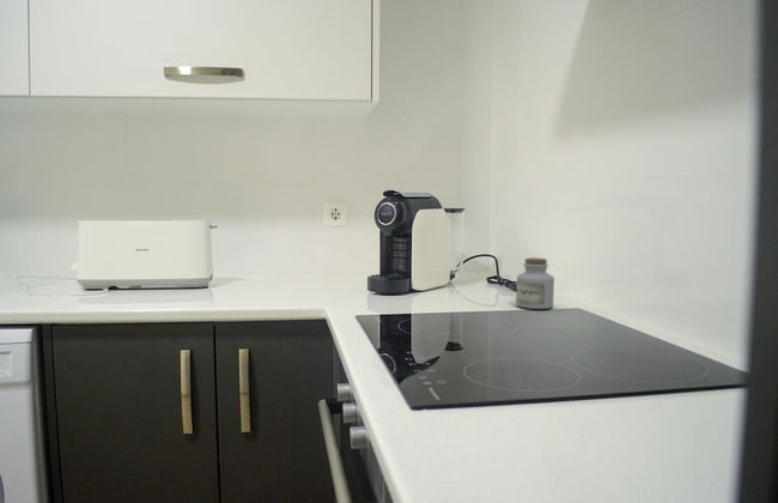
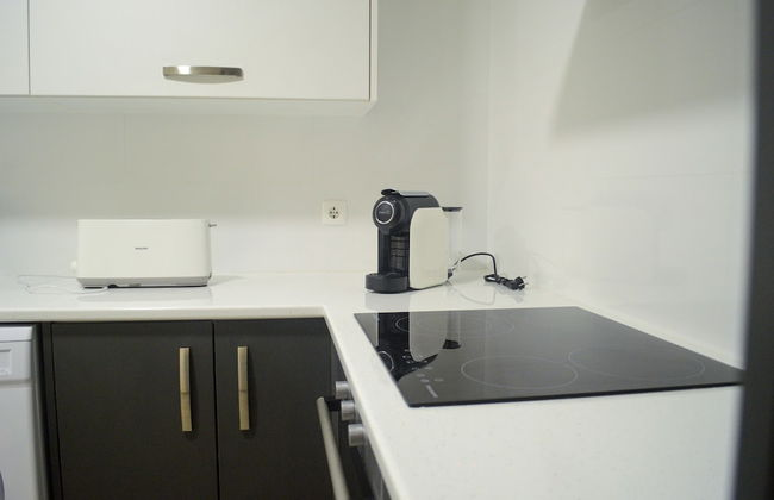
- jar (535, 281)
